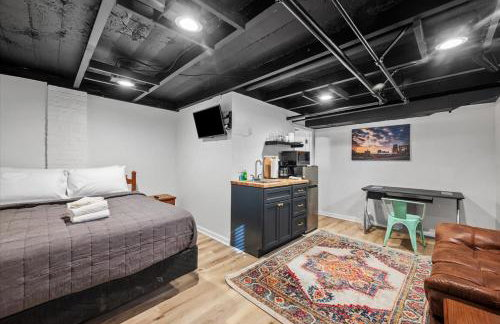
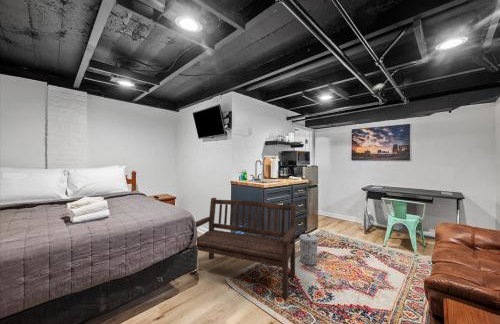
+ bench (242, 239)
+ trash can (308, 248)
